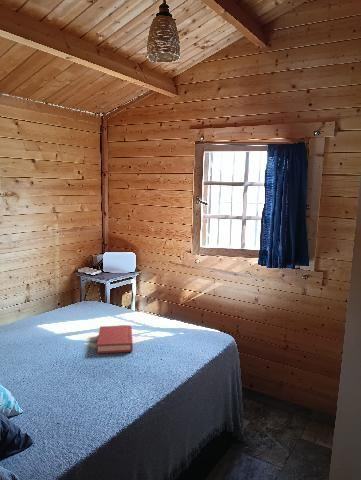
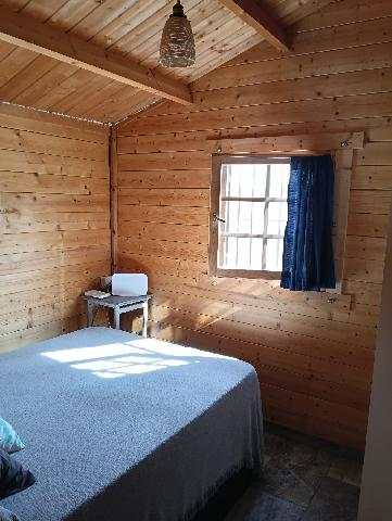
- hardback book (115, 338)
